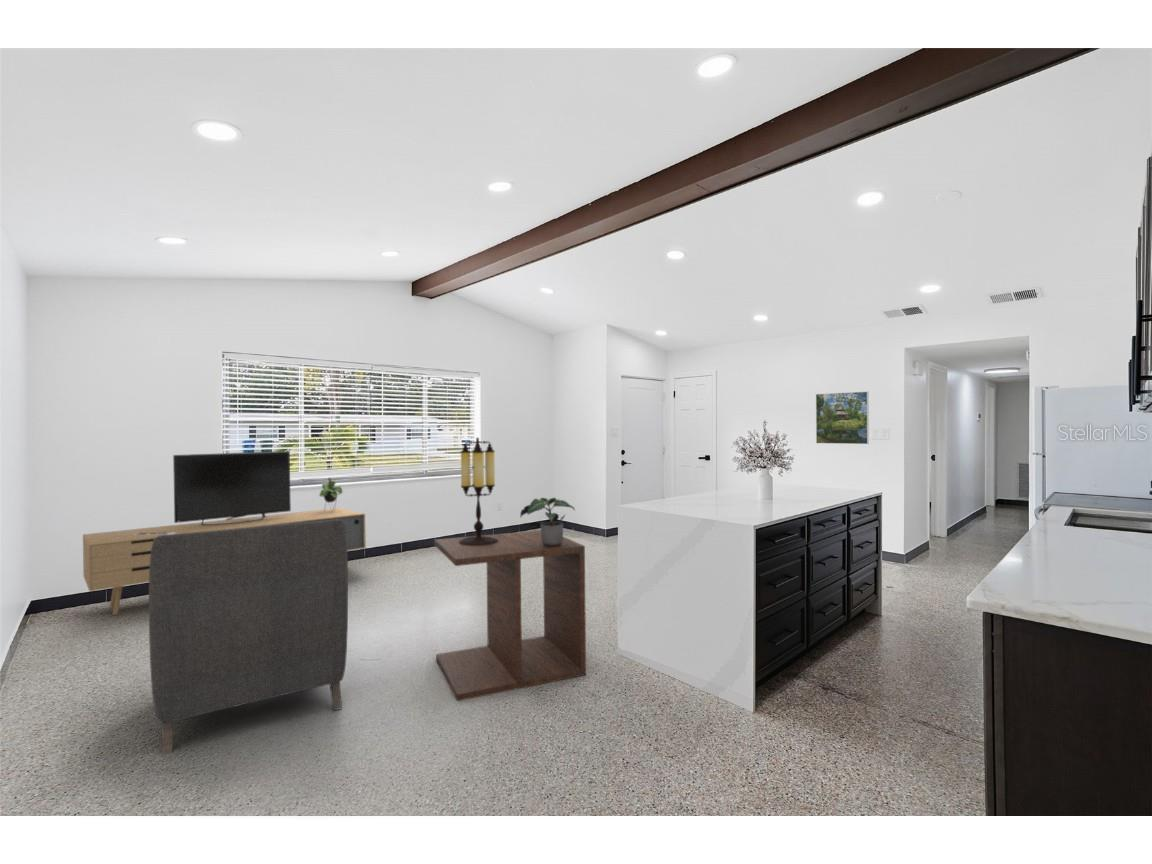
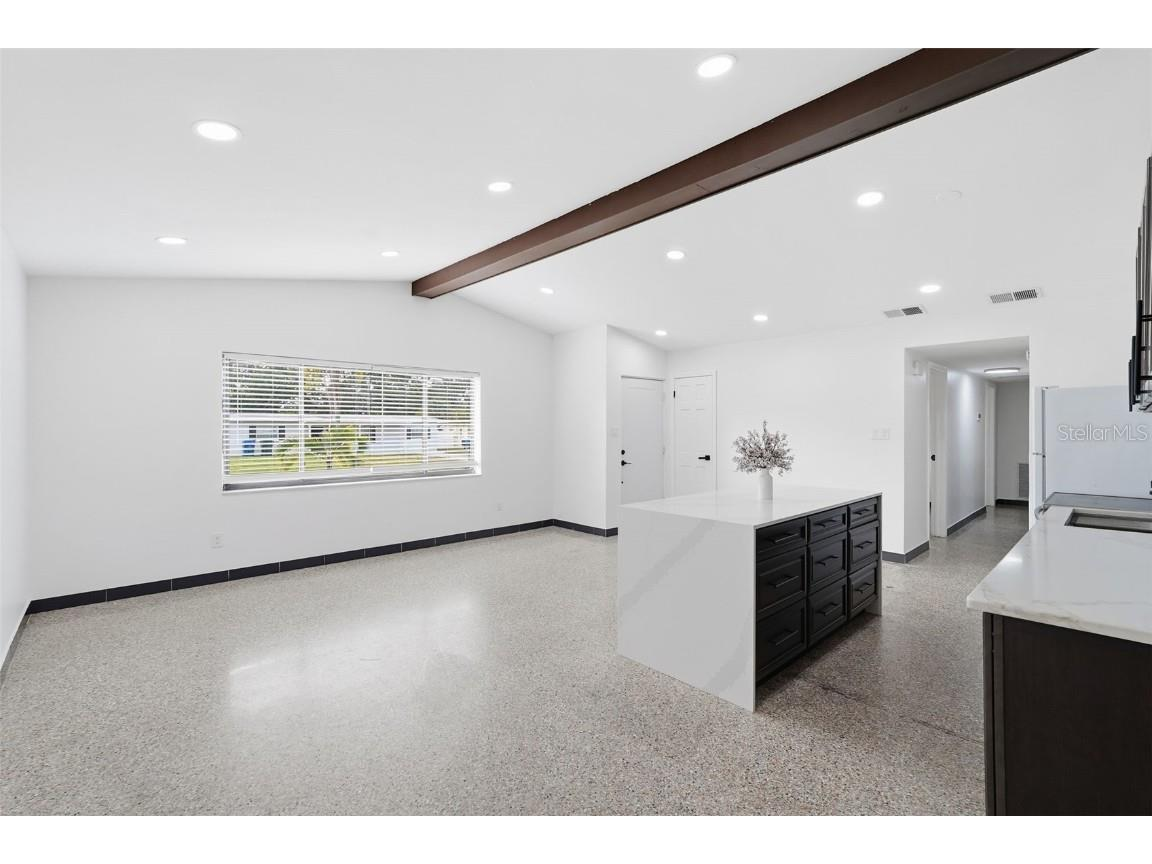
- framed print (841, 418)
- potted plant (547, 522)
- media console (236, 520)
- armchair (251, 607)
- table lamp (478, 489)
- side table (507, 605)
